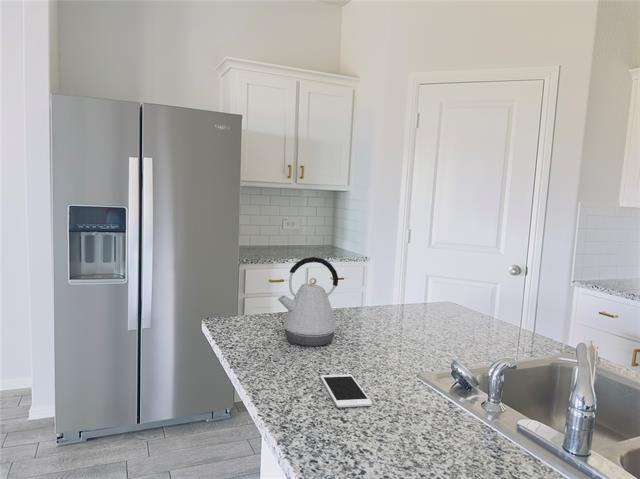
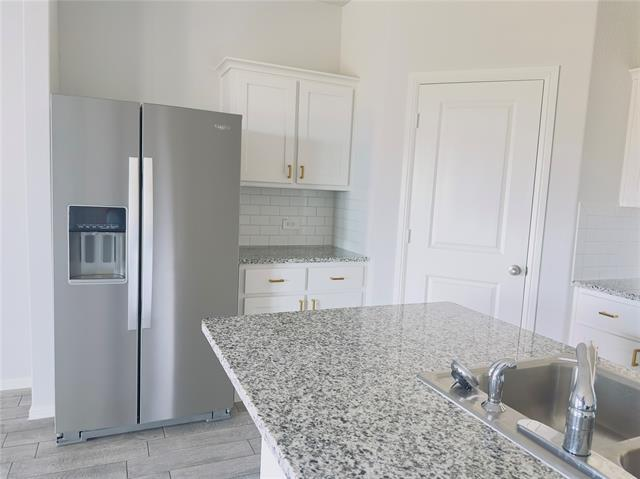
- kettle (309, 298)
- cell phone (344, 389)
